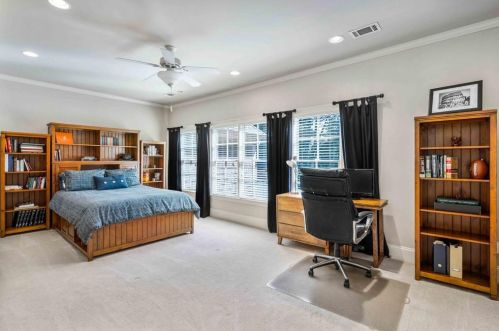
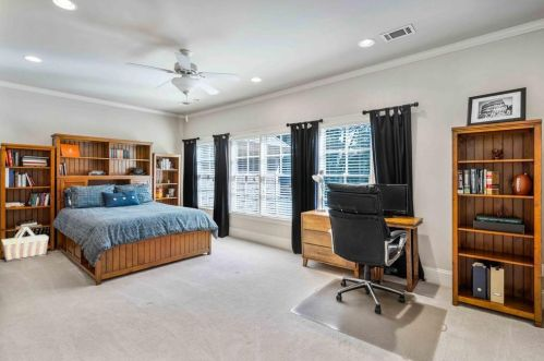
+ basket (25, 241)
